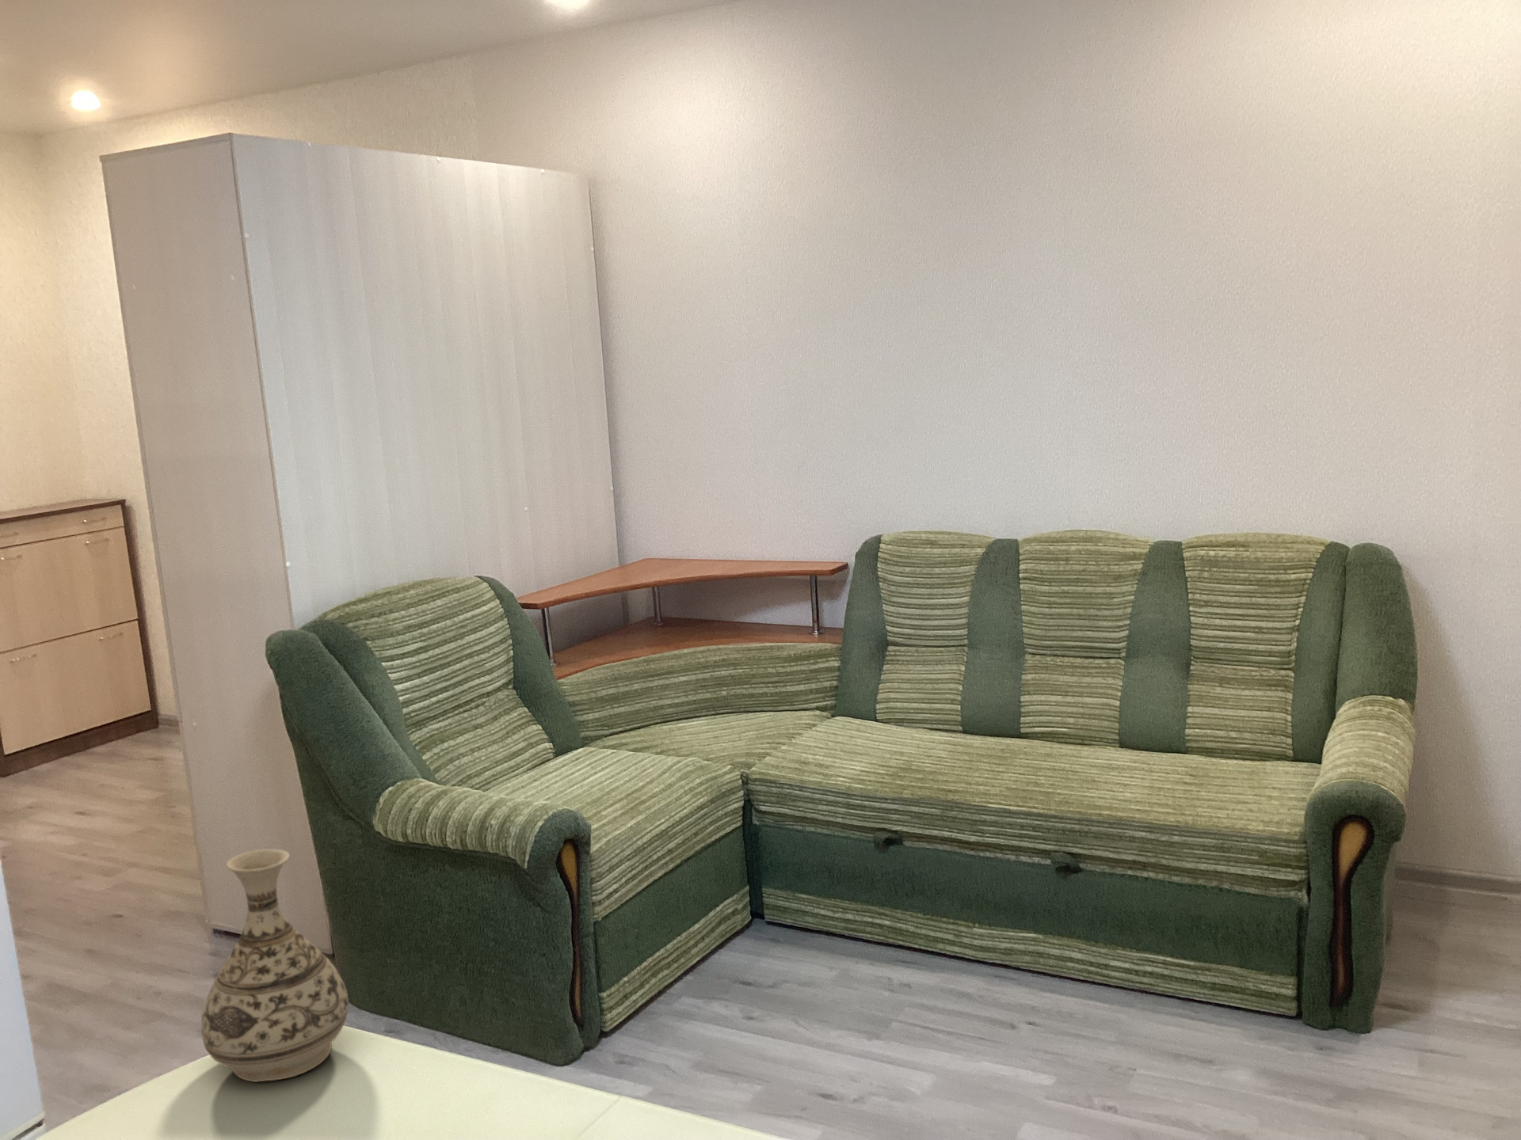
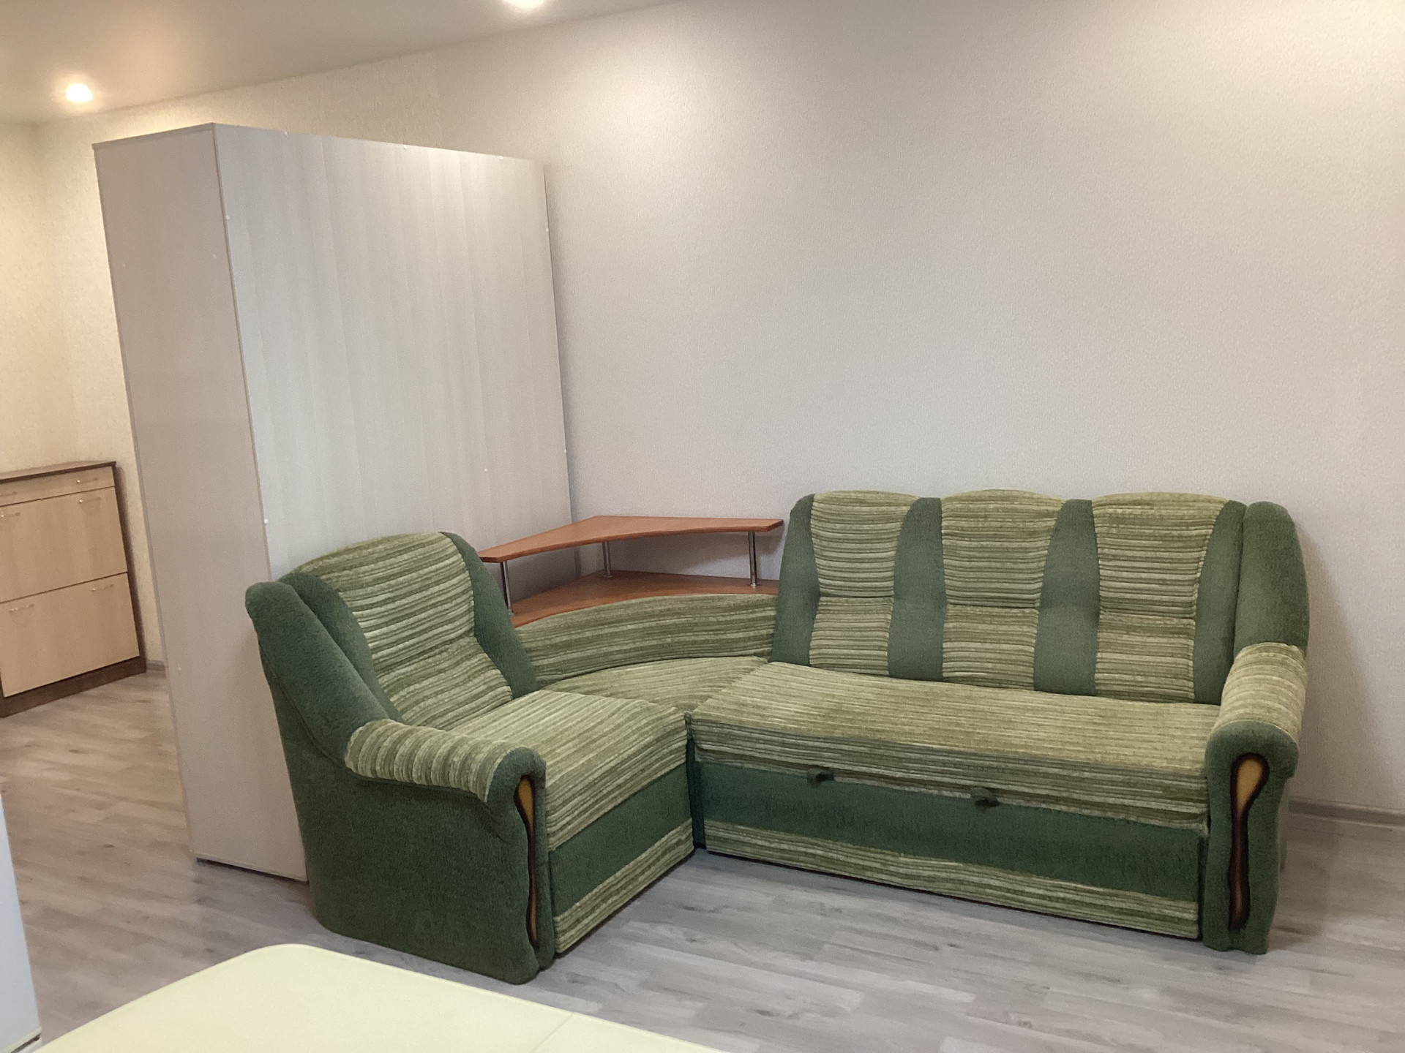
- vase (269, 959)
